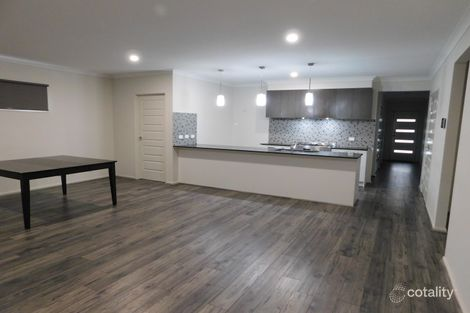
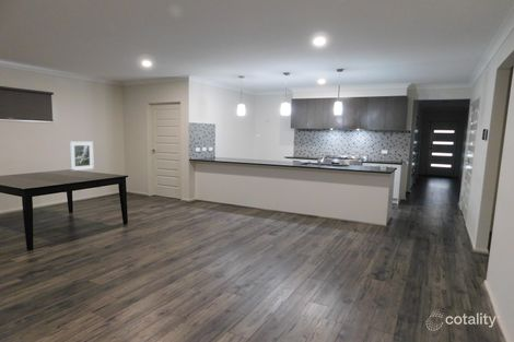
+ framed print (82, 155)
